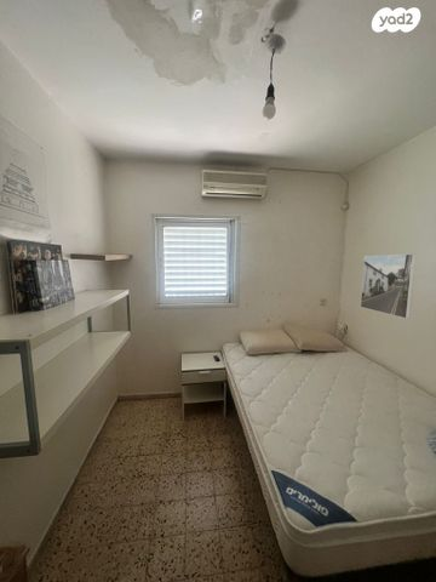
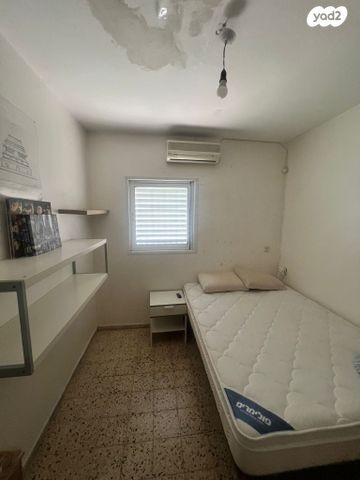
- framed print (384, 284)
